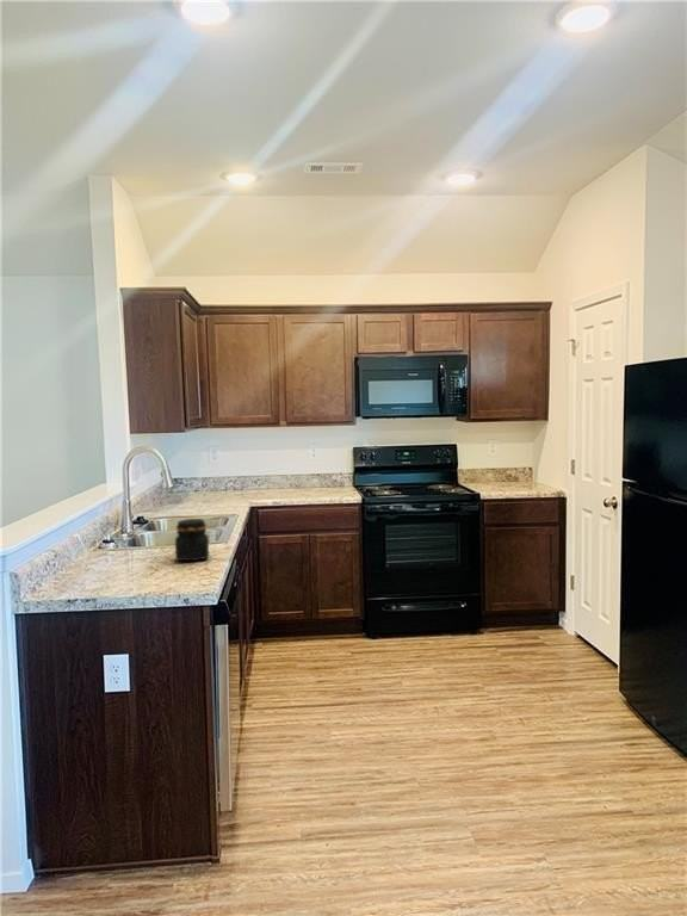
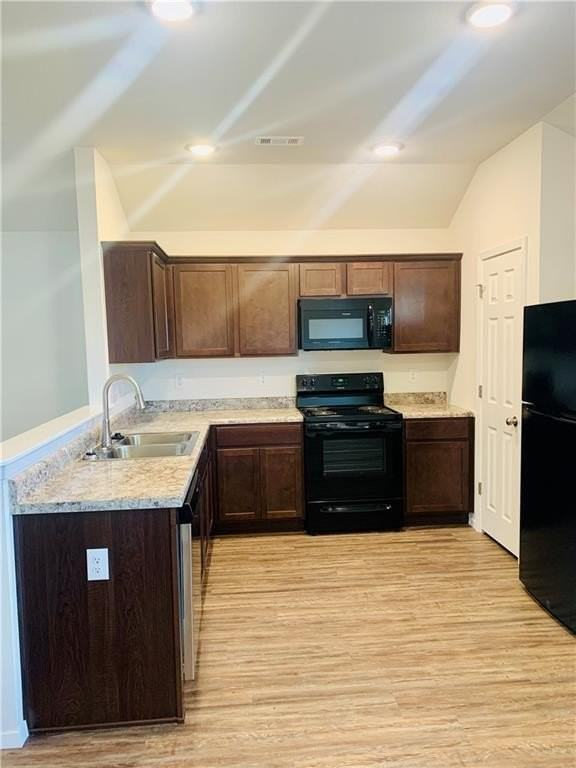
- jar (191, 539)
